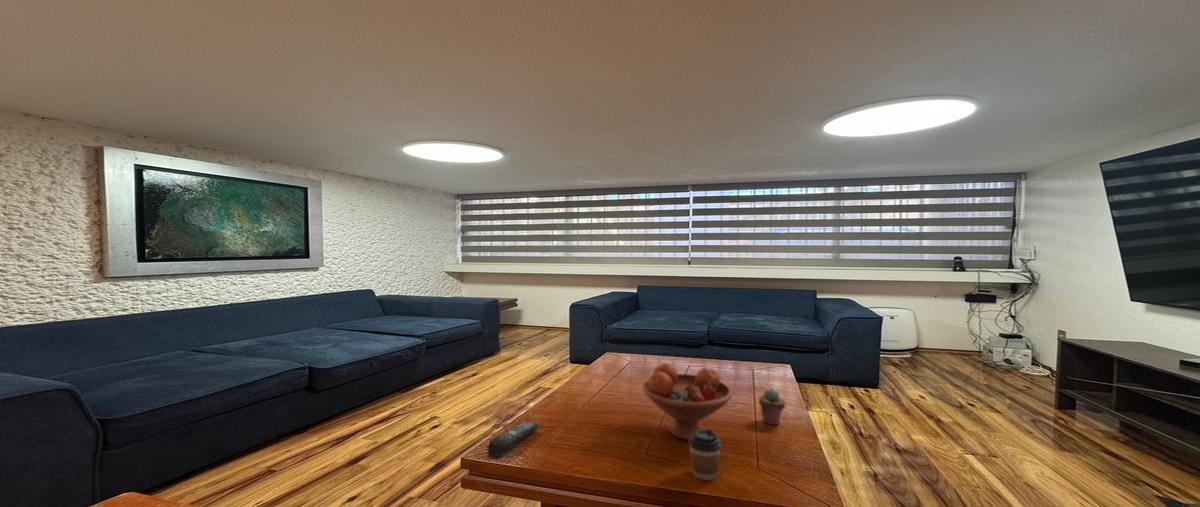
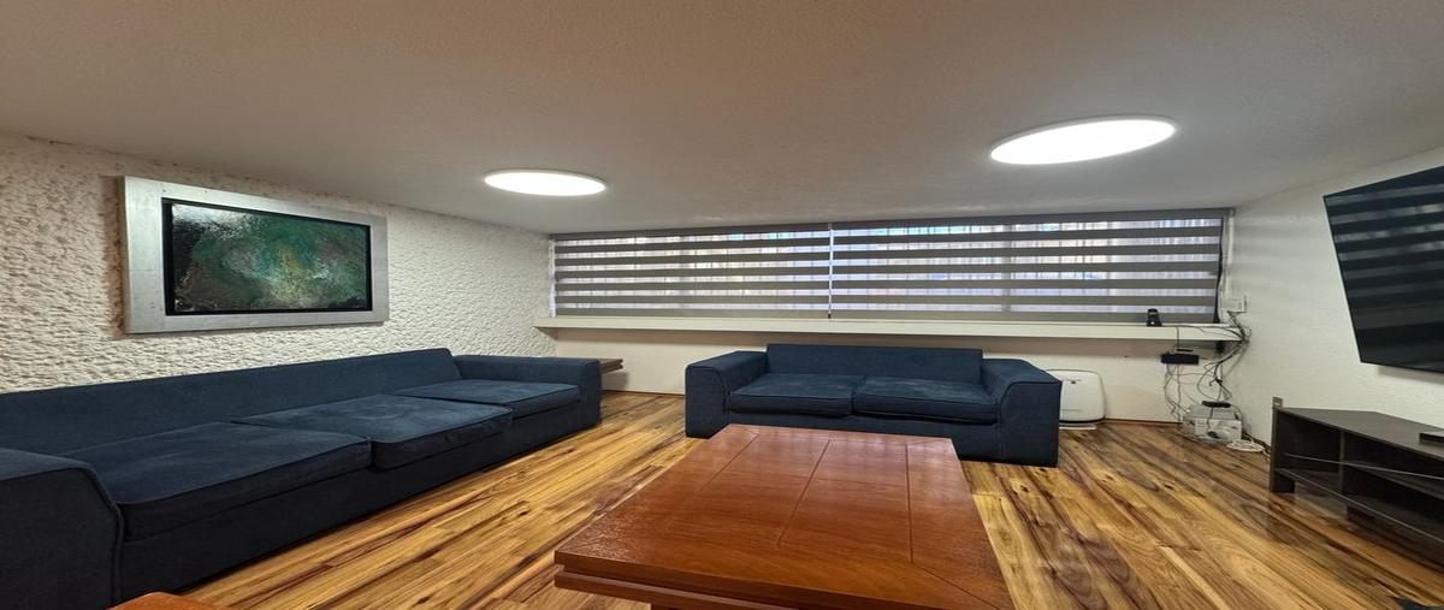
- fruit bowl (686, 401)
- coffee cup (704, 452)
- potted succulent (771, 405)
- remote control (514, 435)
